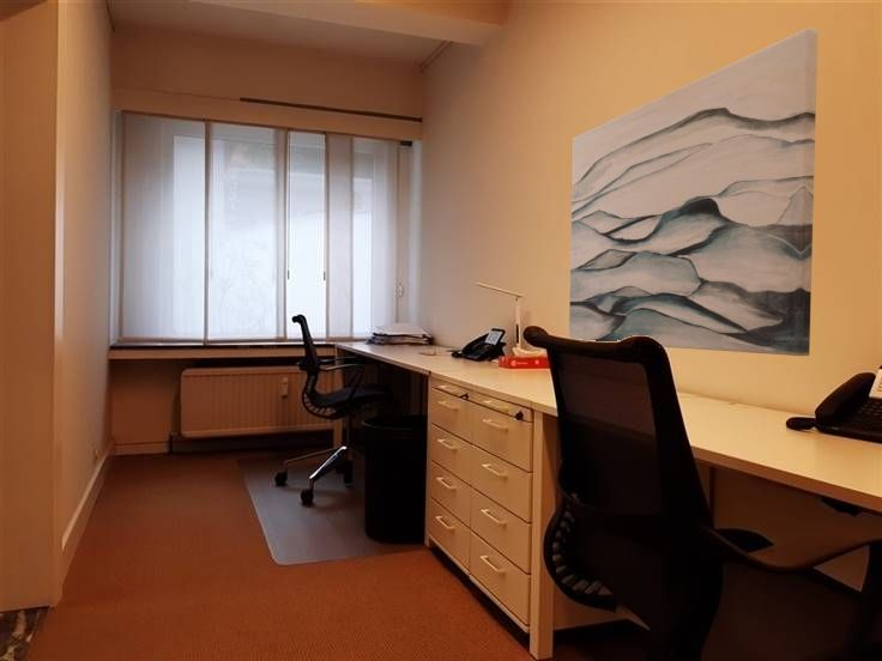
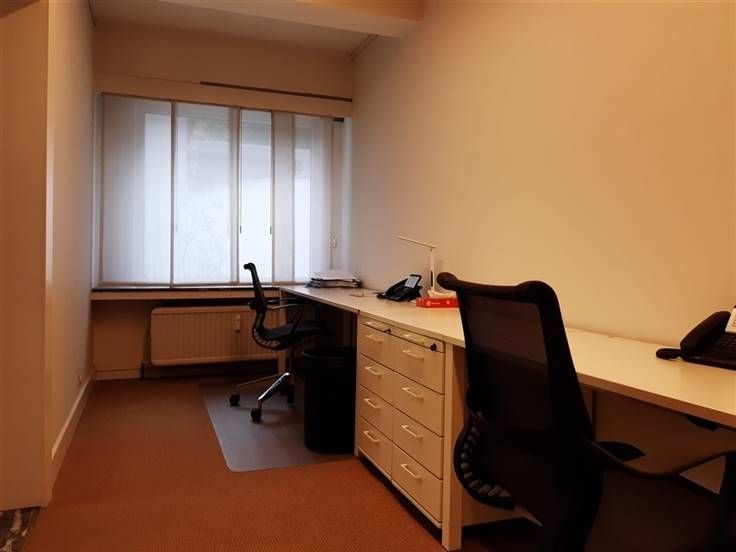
- wall art (664, 222)
